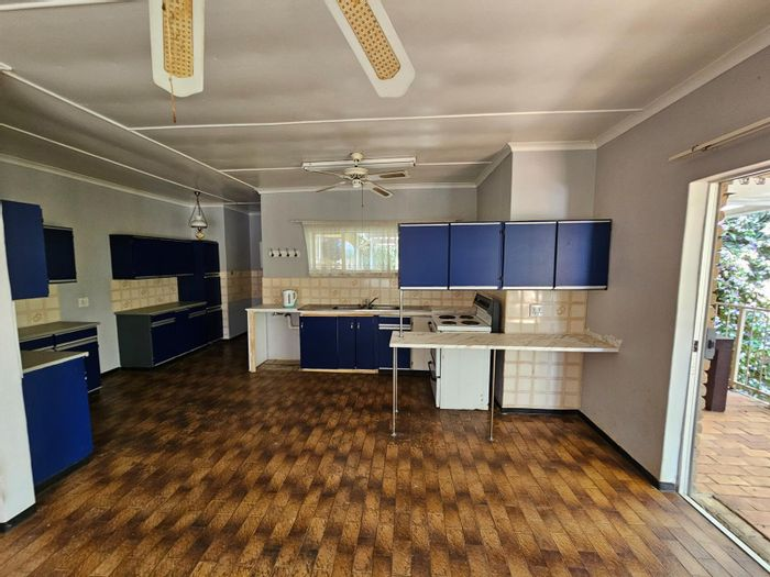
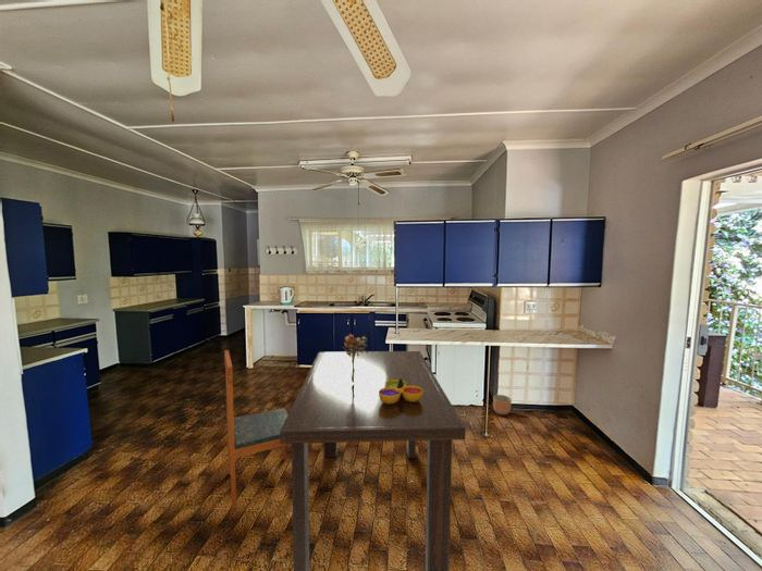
+ decorative bowl (402, 389)
+ bouquet (354, 357)
+ chair (260, 418)
+ planter (502, 405)
+ dining table (370, 440)
